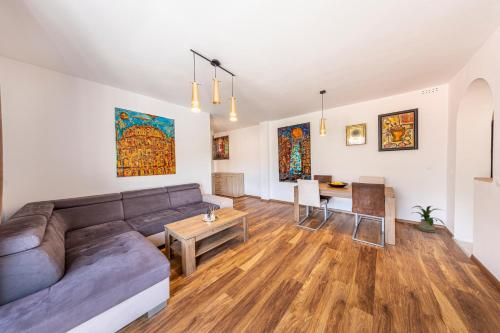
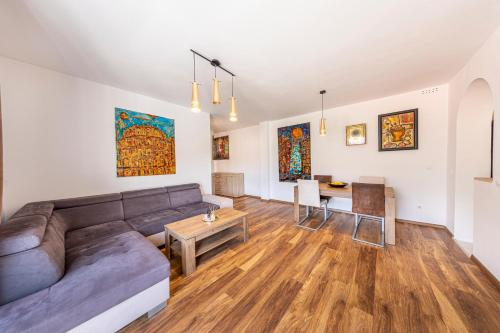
- house plant (427, 216)
